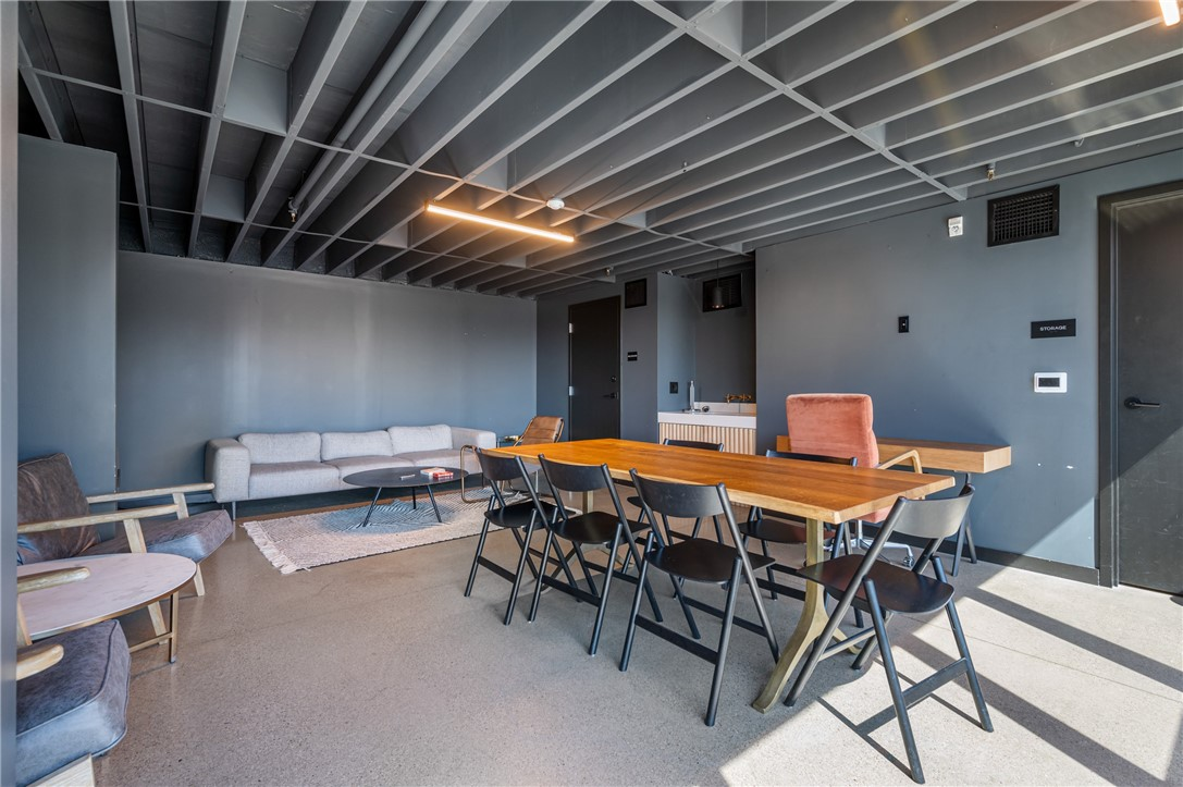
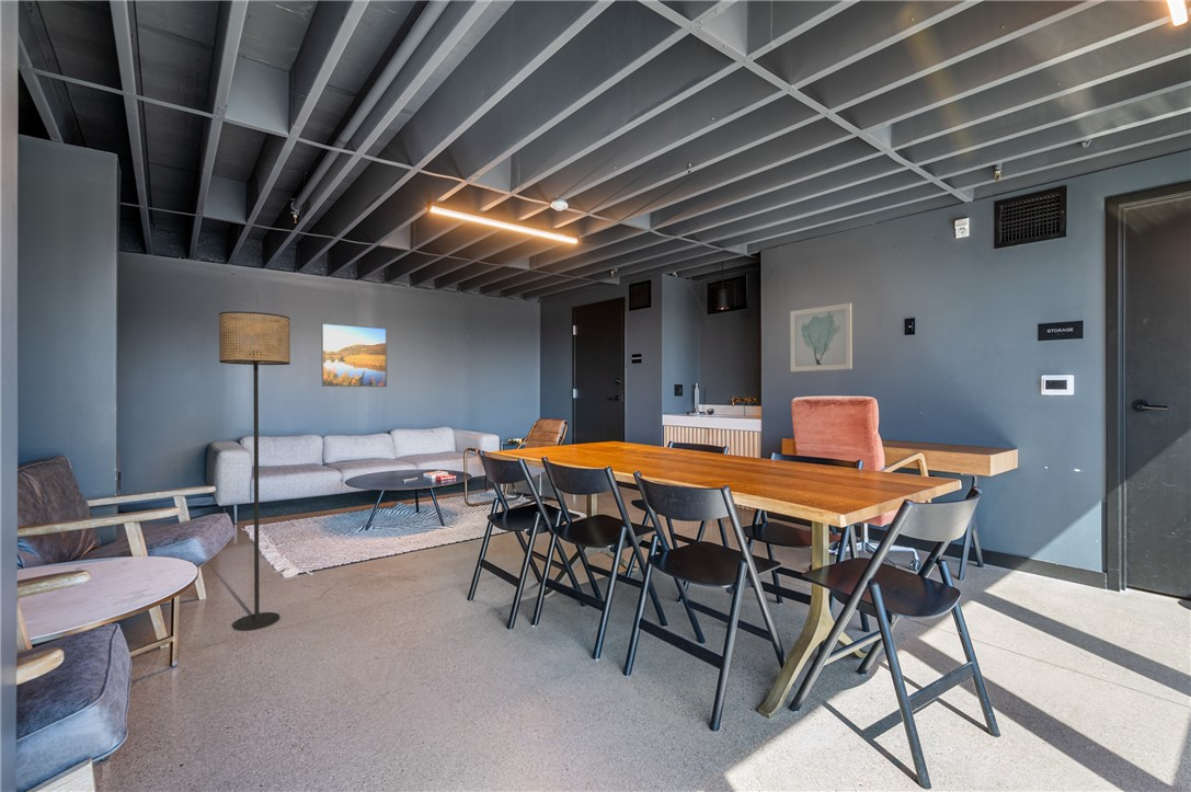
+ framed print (355, 356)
+ wall art (820, 338)
+ floor lamp (255, 469)
